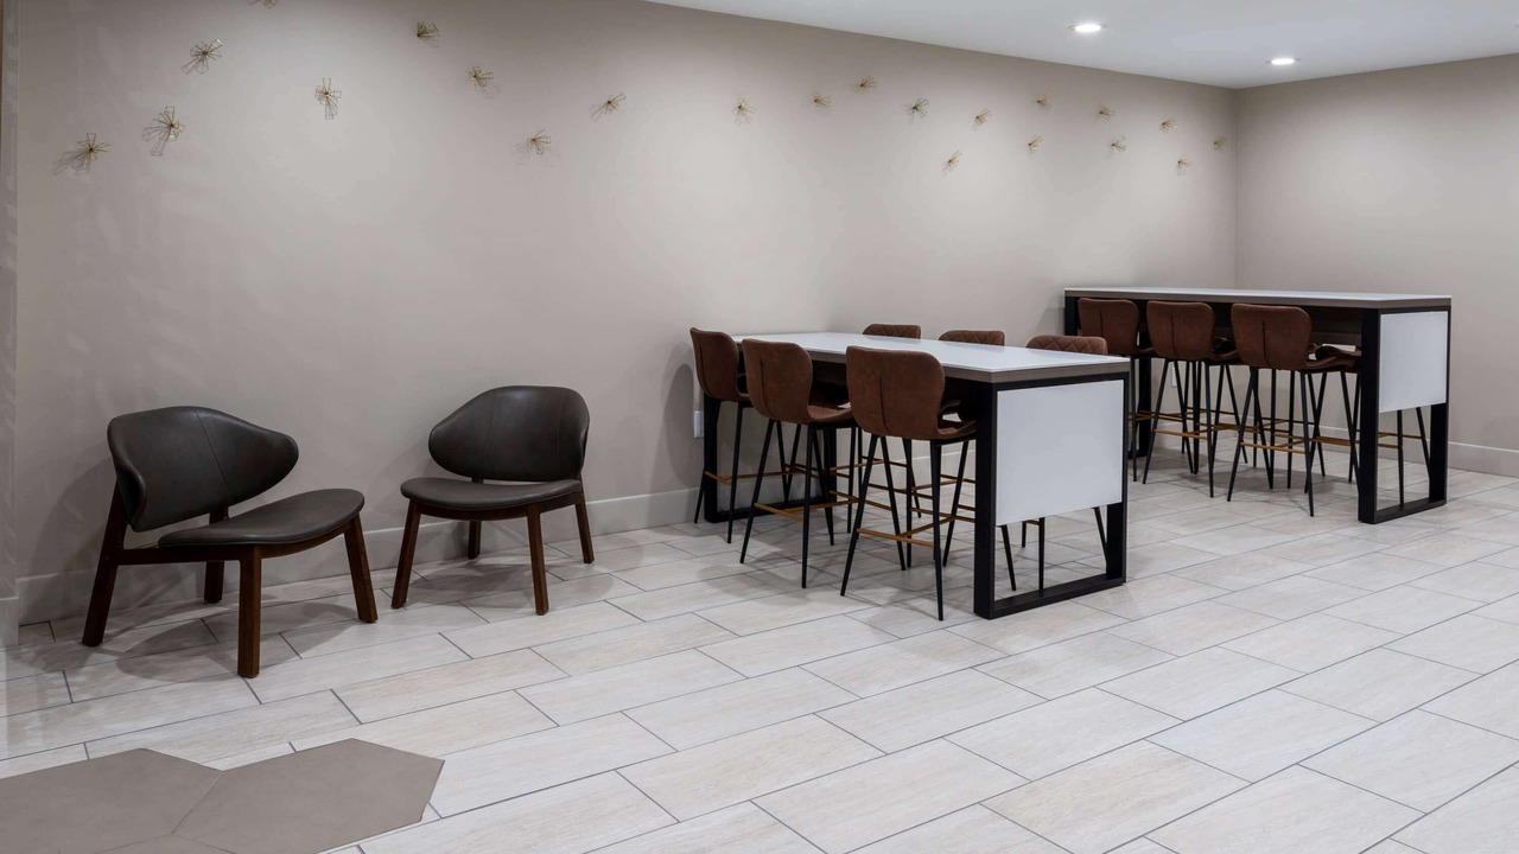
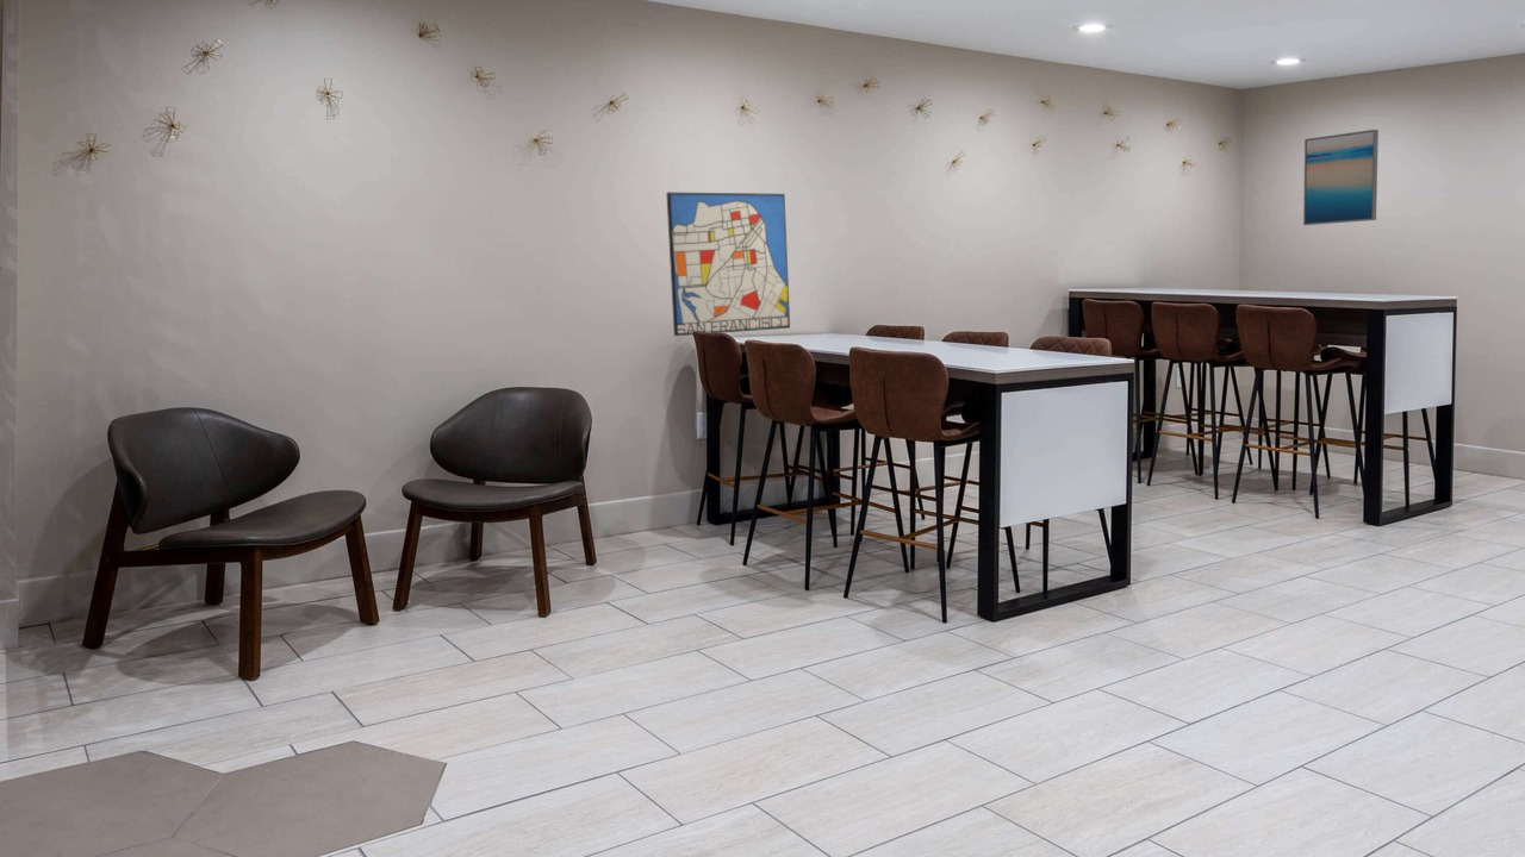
+ wall art (1339, 179)
+ wall art (730, 262)
